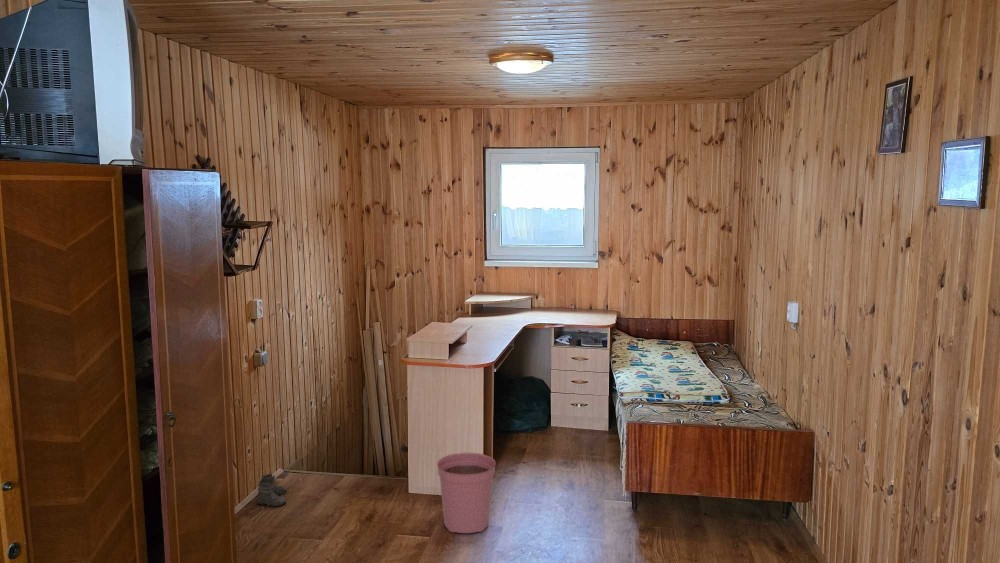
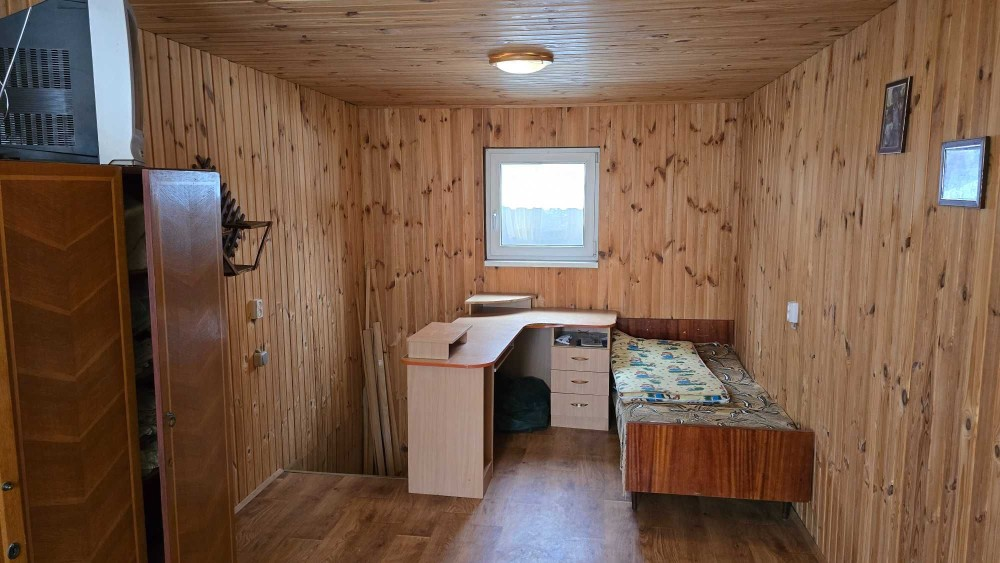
- plant pot (466, 493)
- boots (272, 488)
